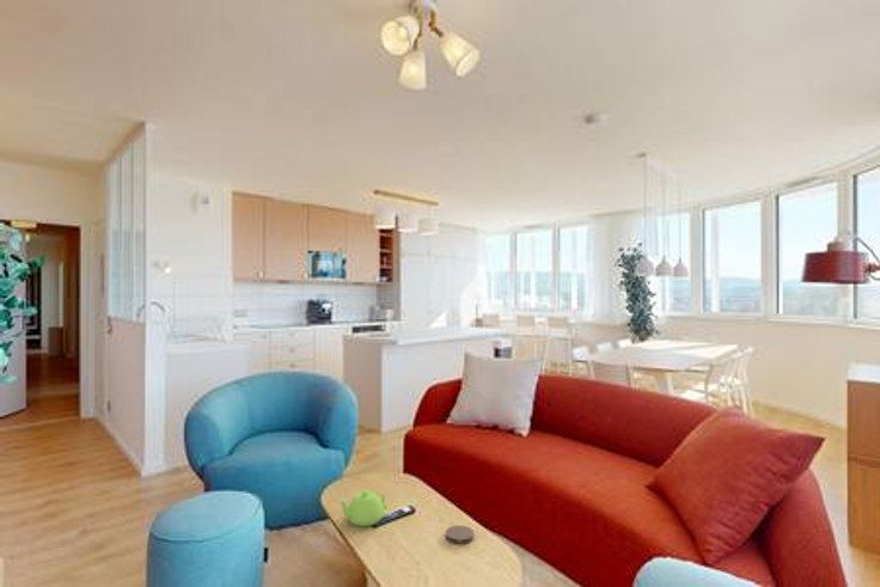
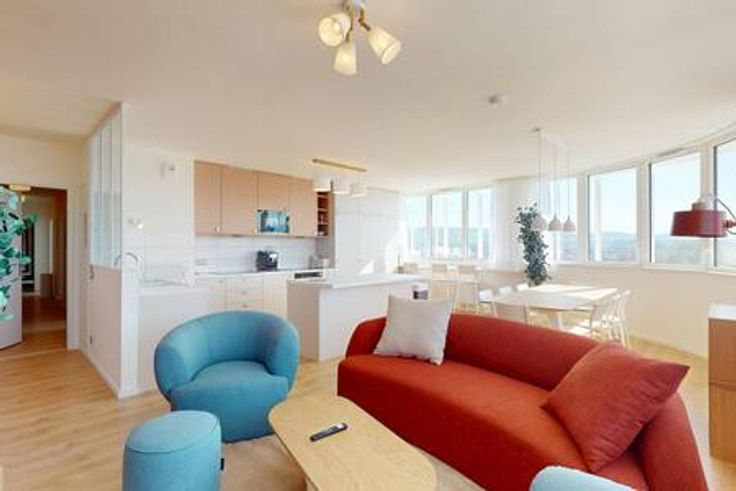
- coaster (459, 533)
- teapot (362, 506)
